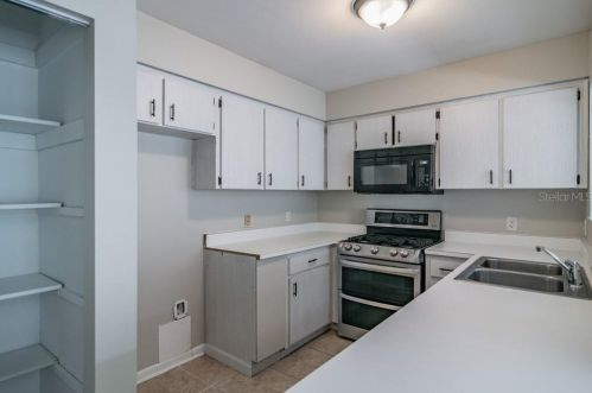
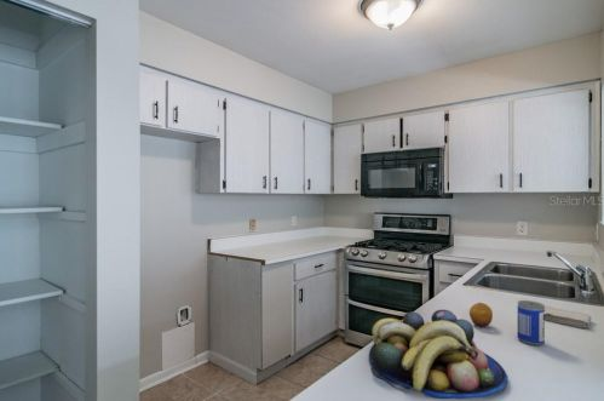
+ fruit bowl (433, 340)
+ fruit (481, 314)
+ beer can (530, 322)
+ washcloth (559, 314)
